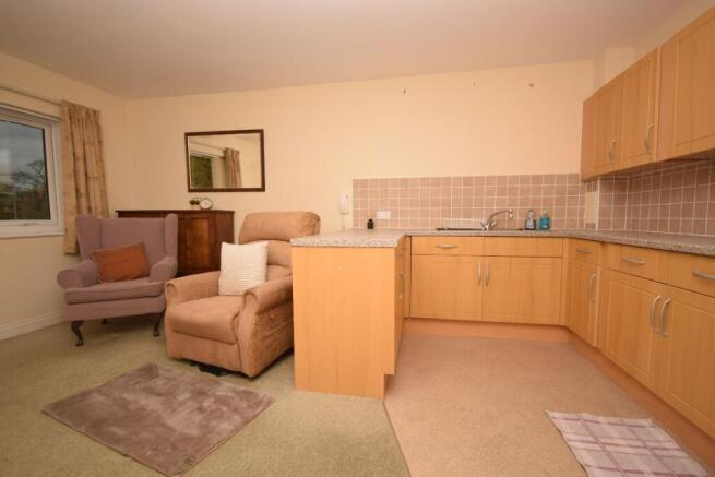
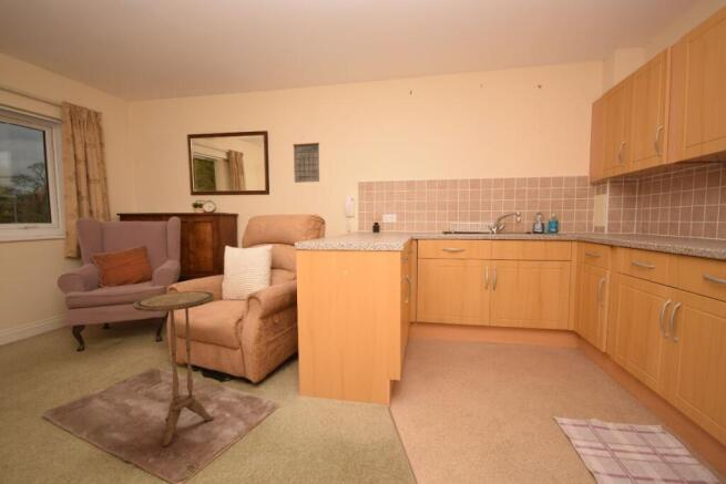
+ calendar (306, 157)
+ side table (175, 363)
